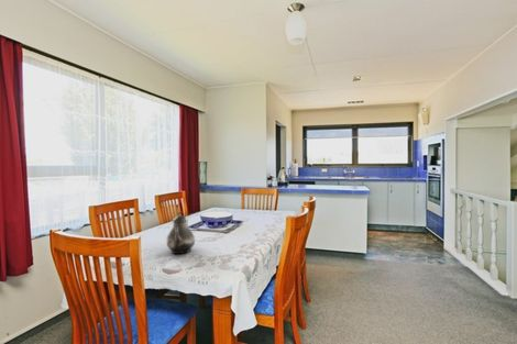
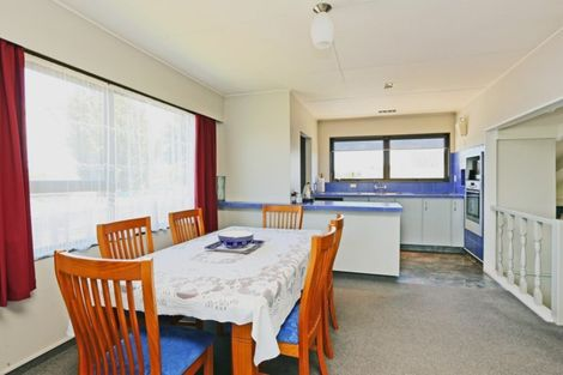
- teapot (180, 231)
